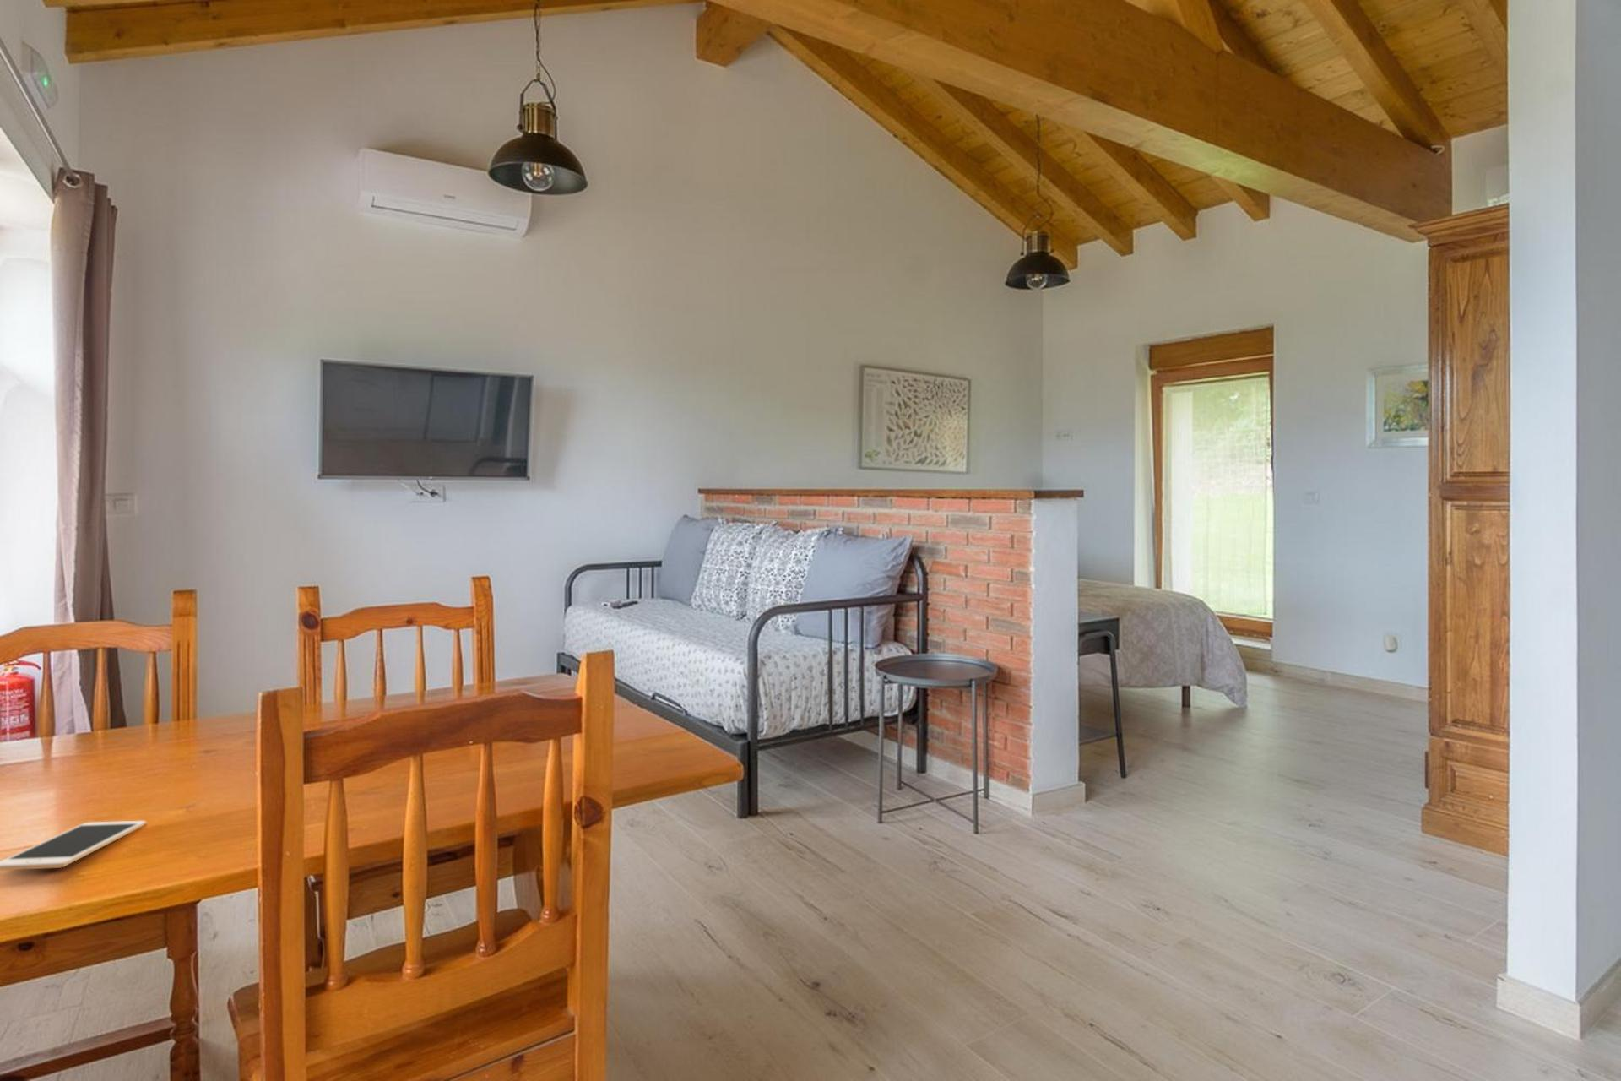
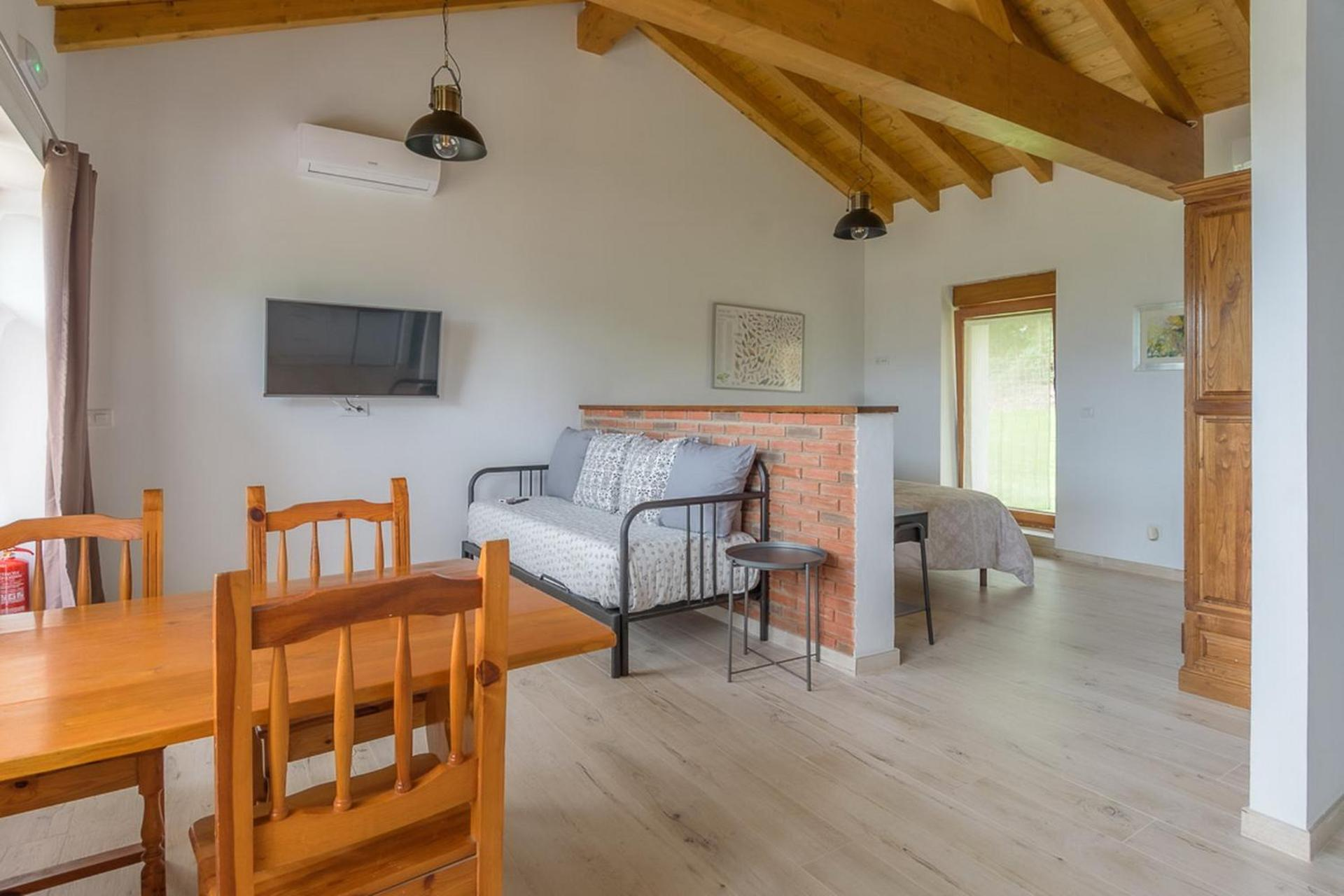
- cell phone (75, 843)
